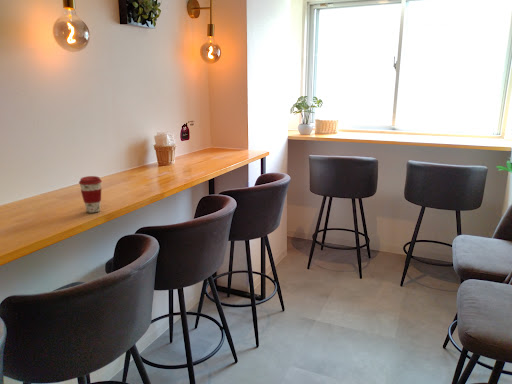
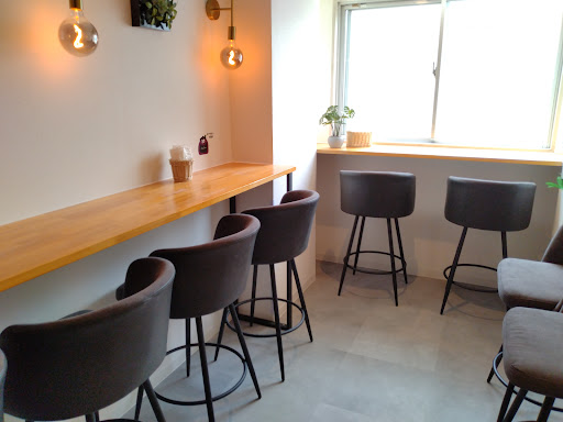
- coffee cup (91, 194)
